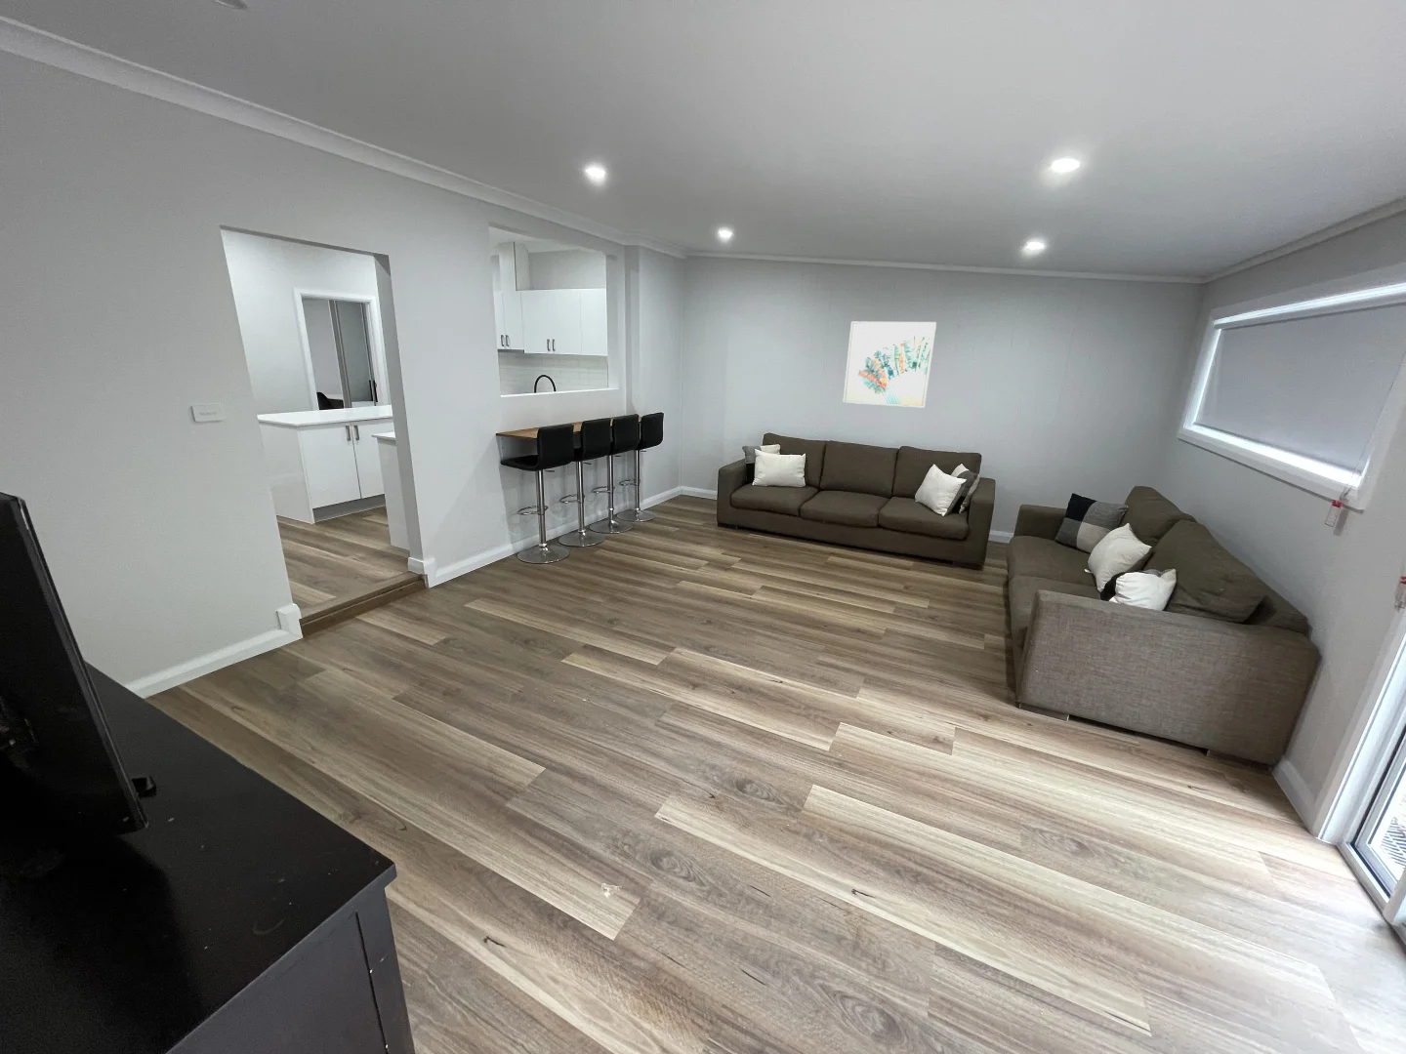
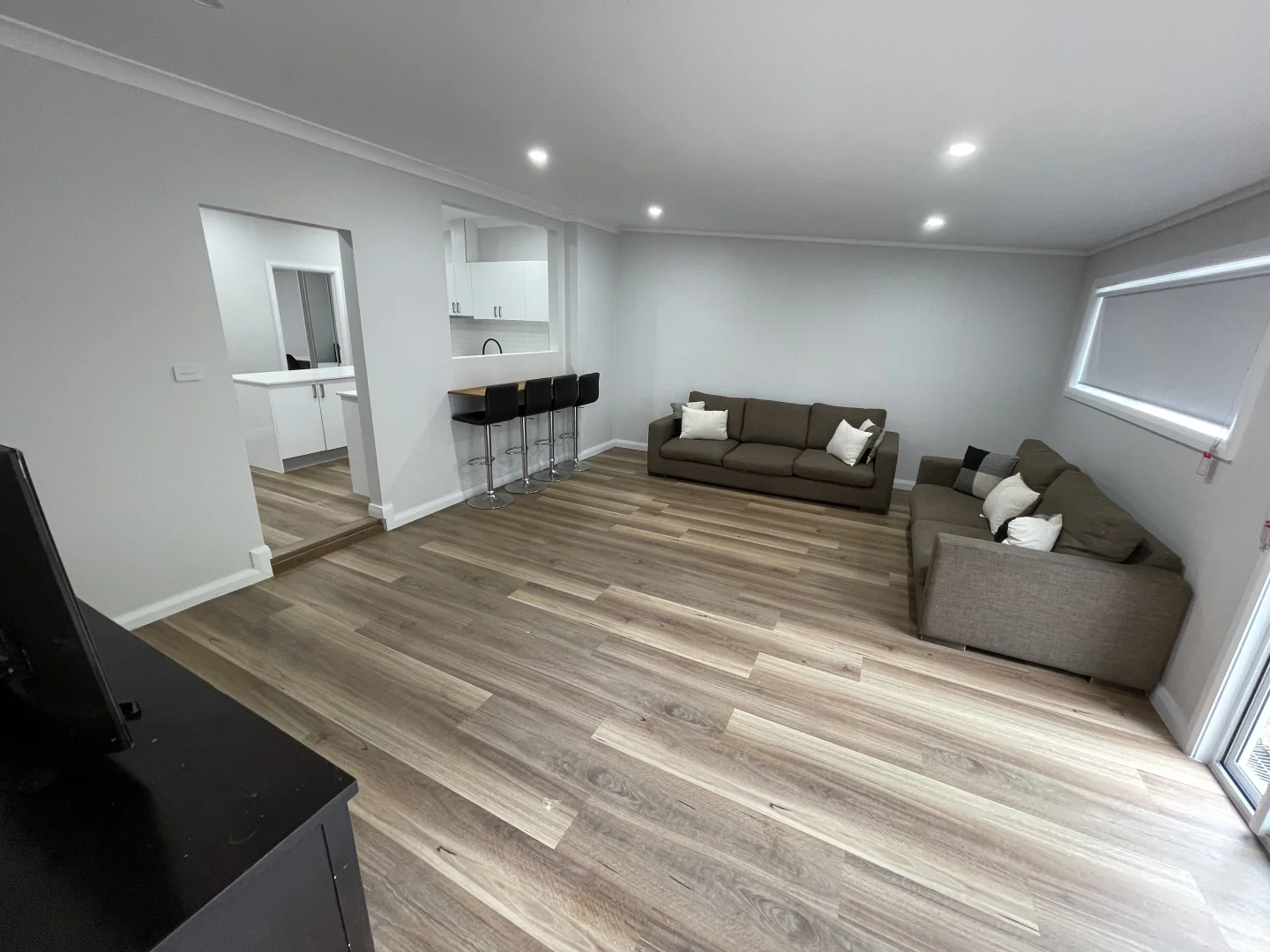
- wall art (888, 364)
